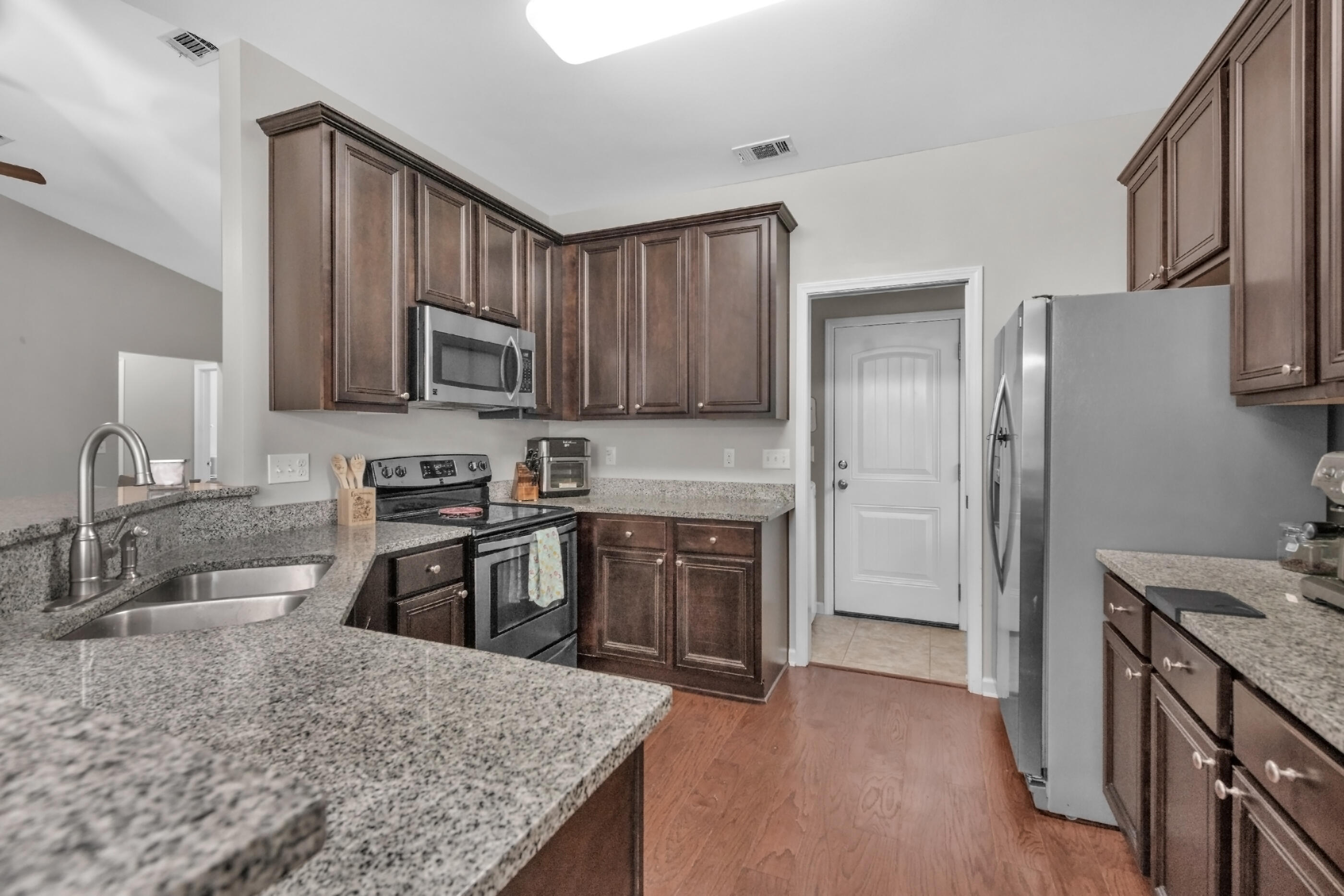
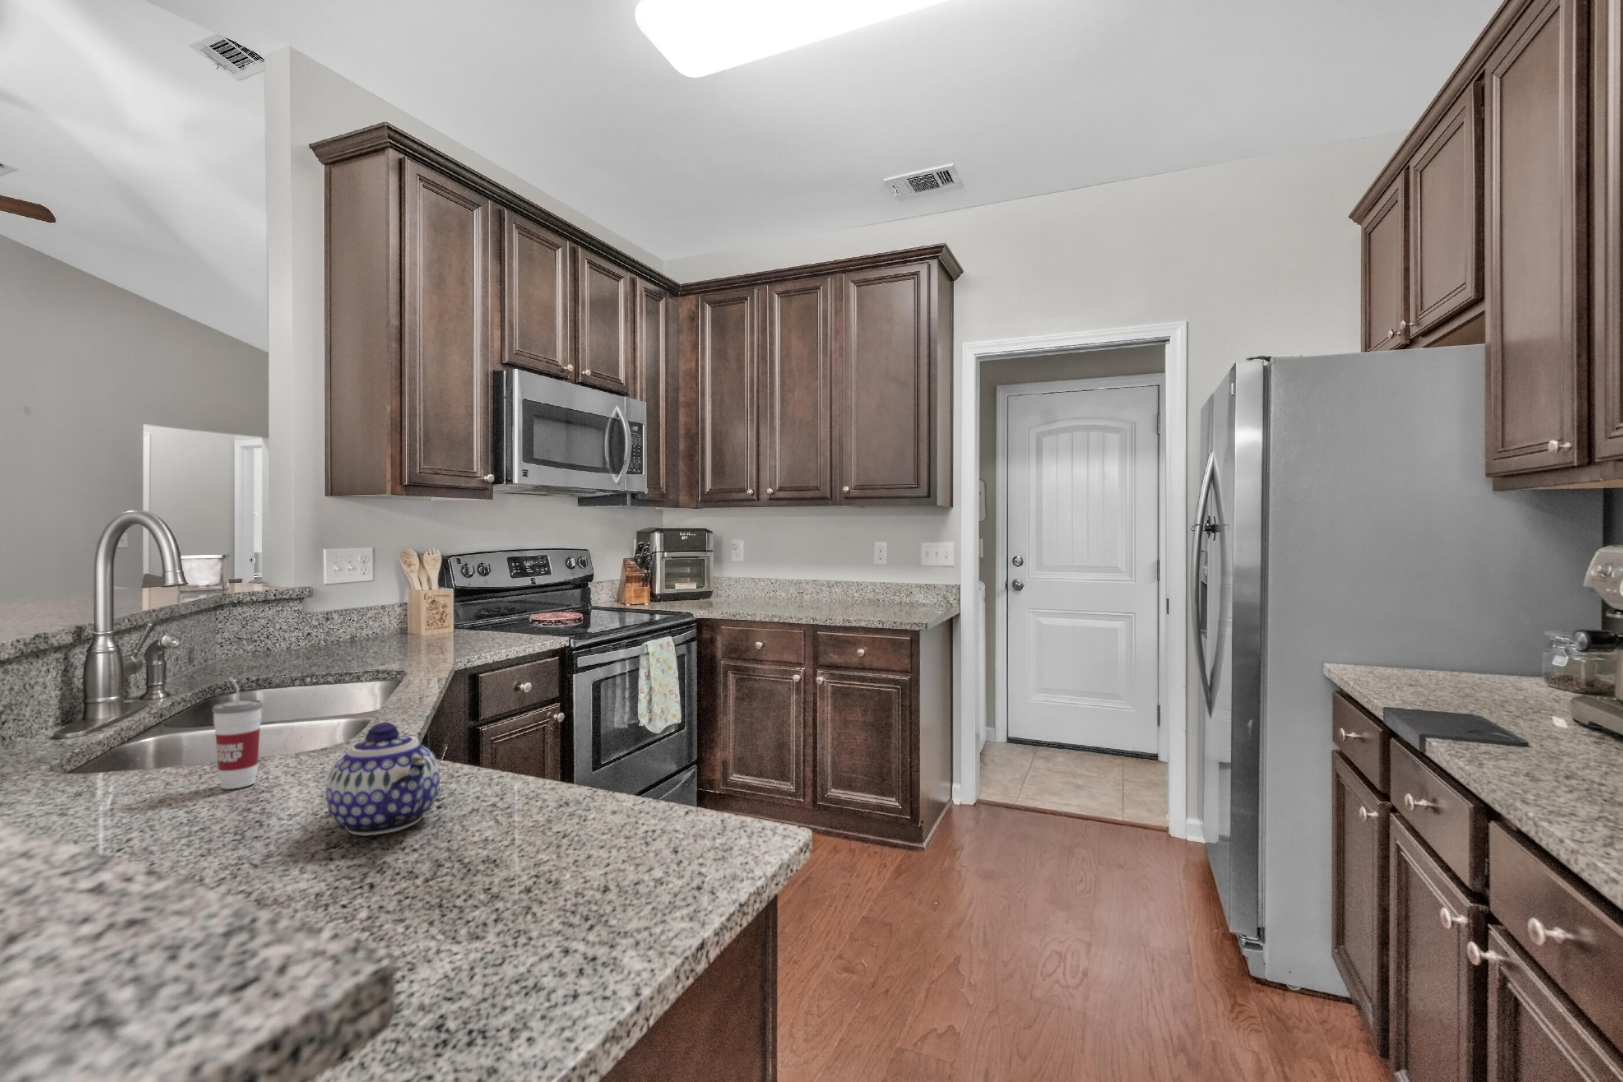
+ teapot (385, 773)
+ cup (238, 729)
